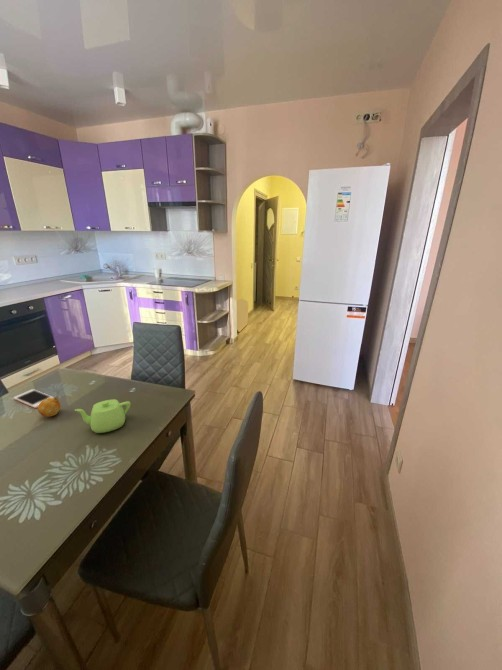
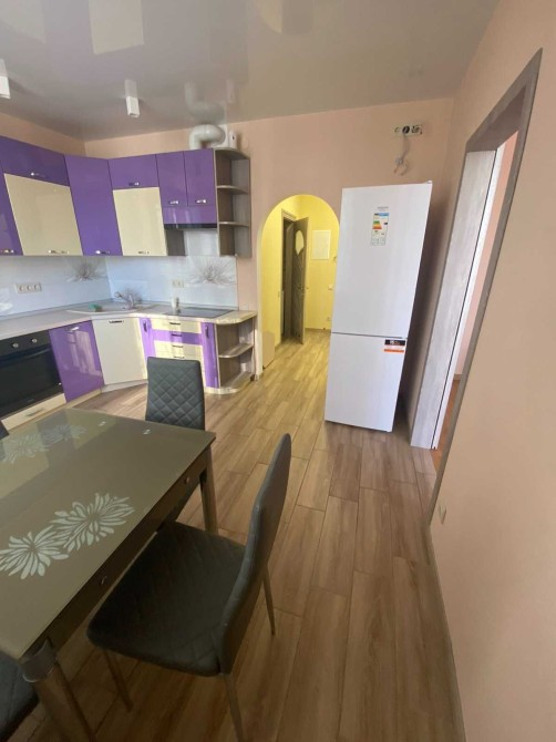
- cell phone (34, 398)
- teapot (105, 414)
- fruit (49, 407)
